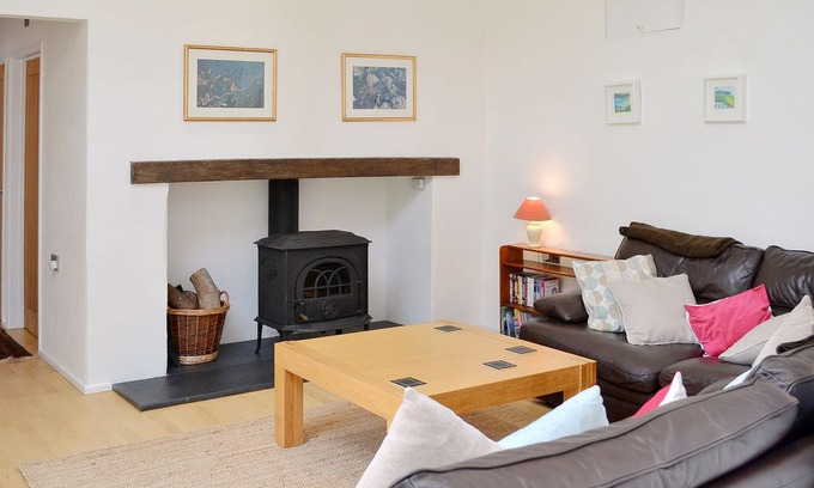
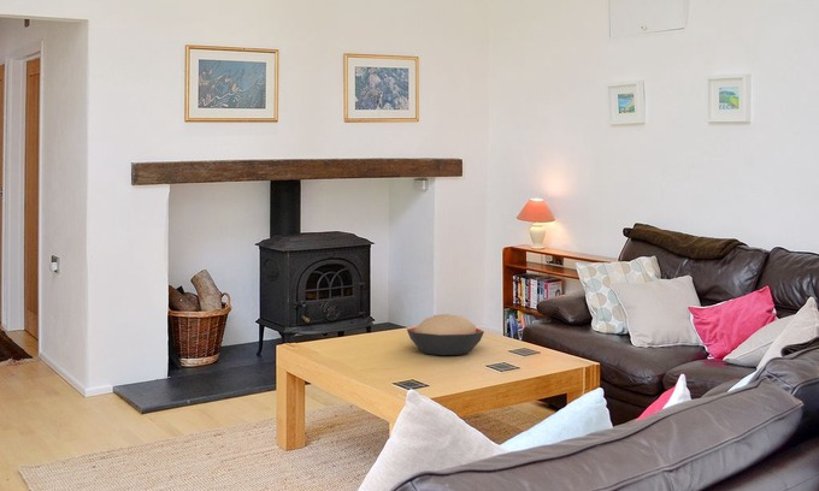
+ decorative bowl (444, 332)
